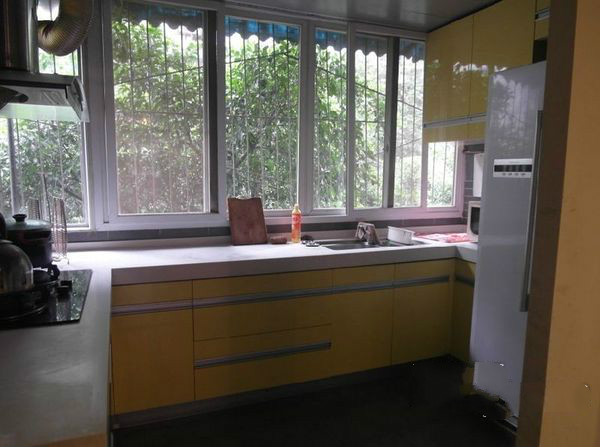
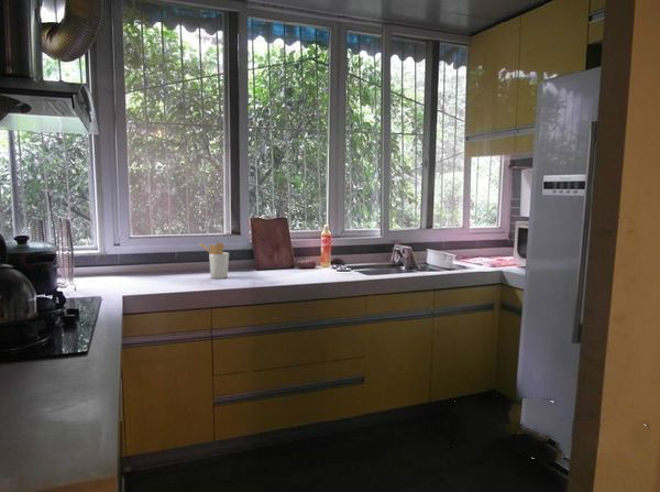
+ utensil holder (213, 259)
